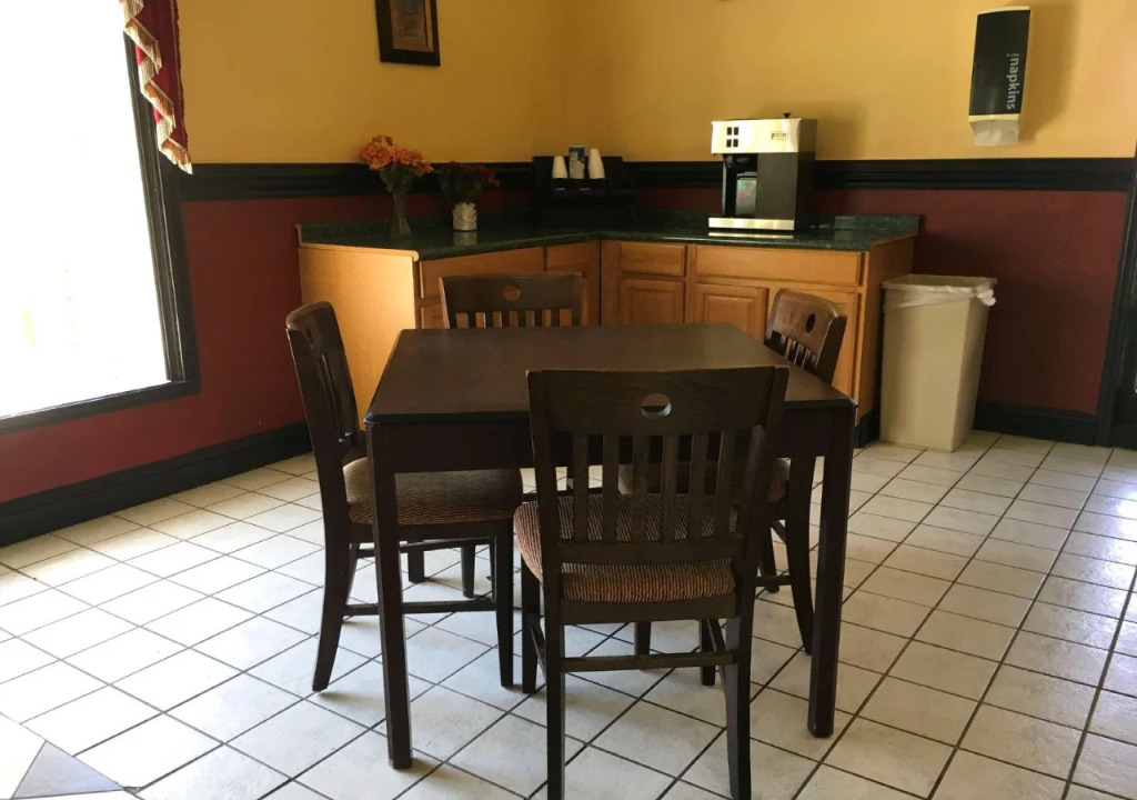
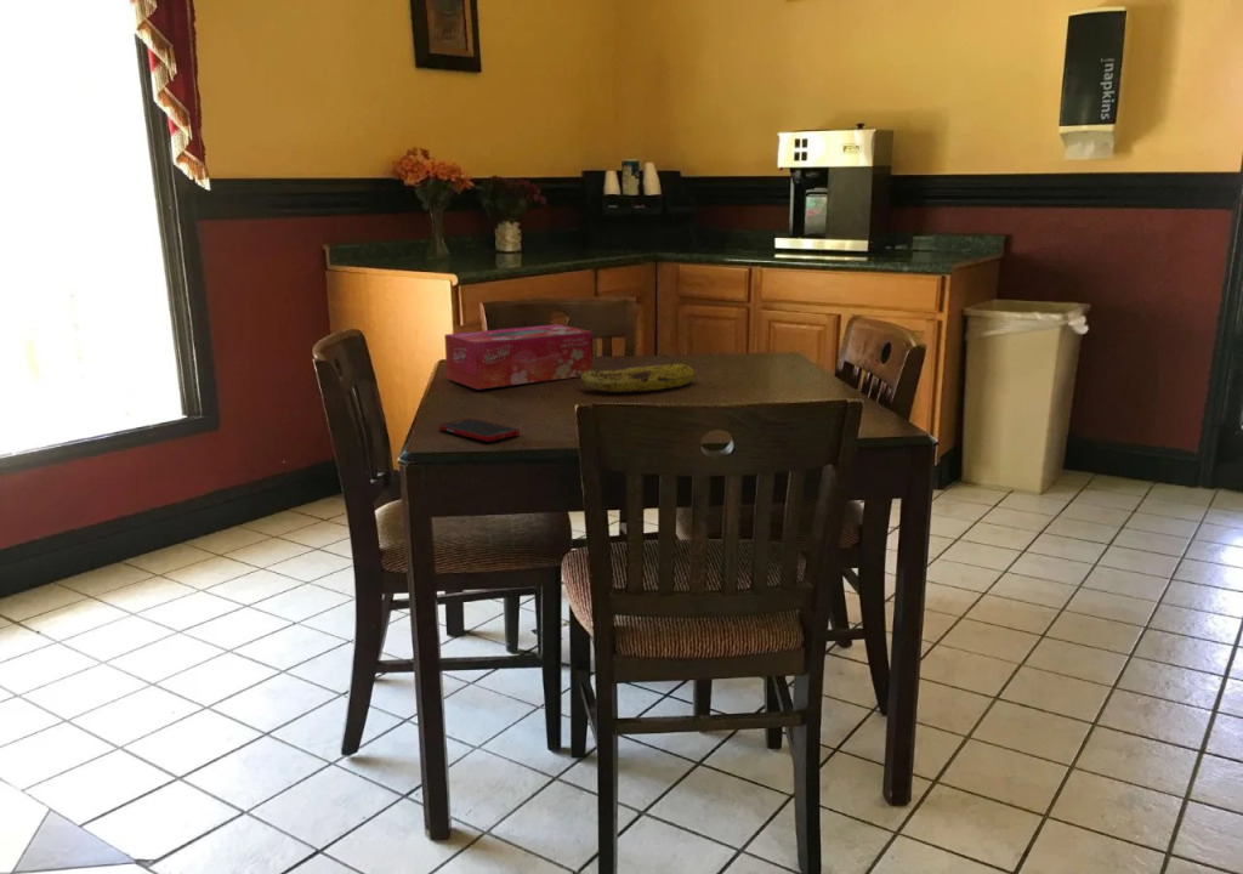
+ cell phone (478, 430)
+ tissue box (518, 354)
+ fruit (636, 374)
